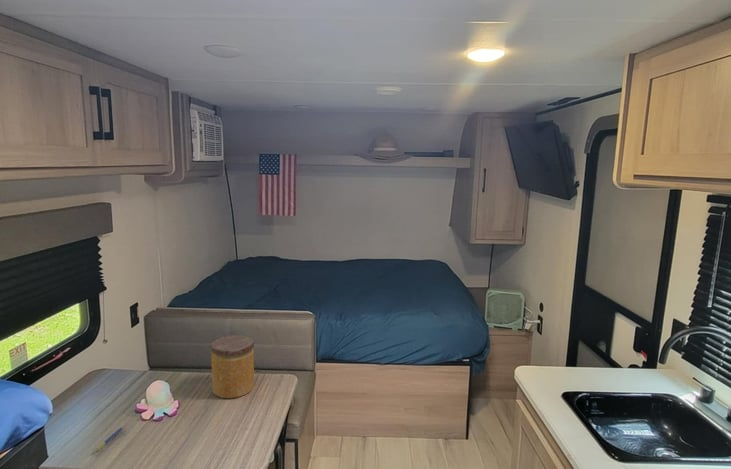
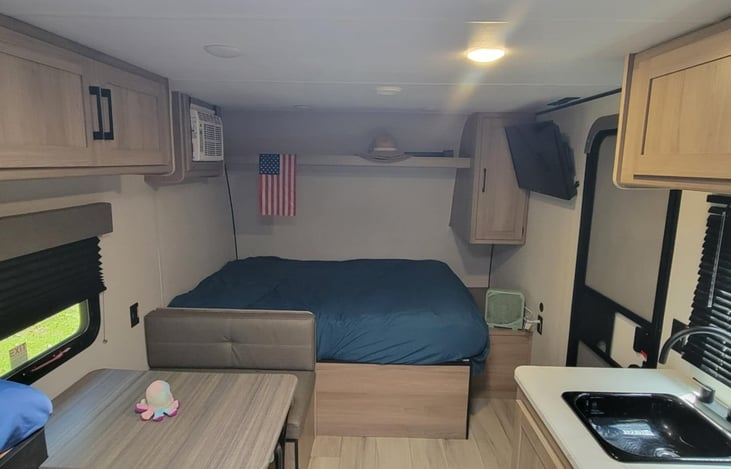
- pen (108, 439)
- jar (233, 365)
